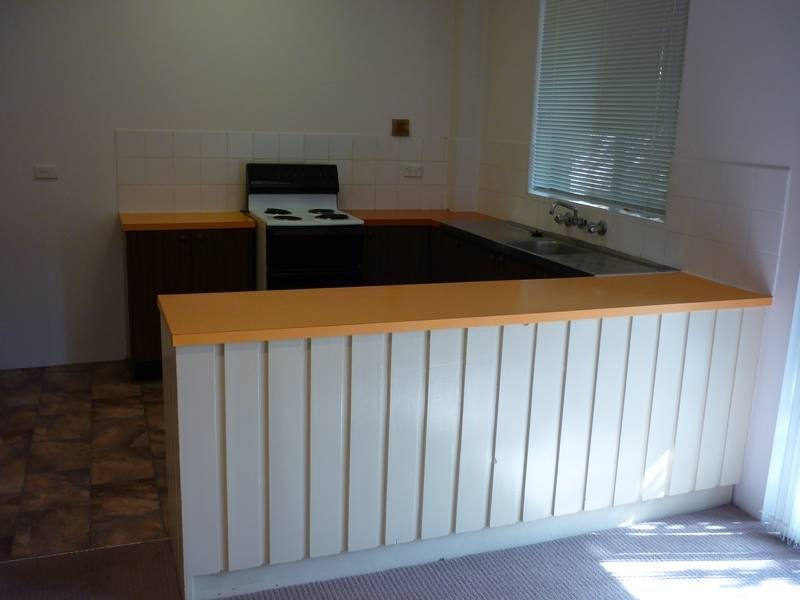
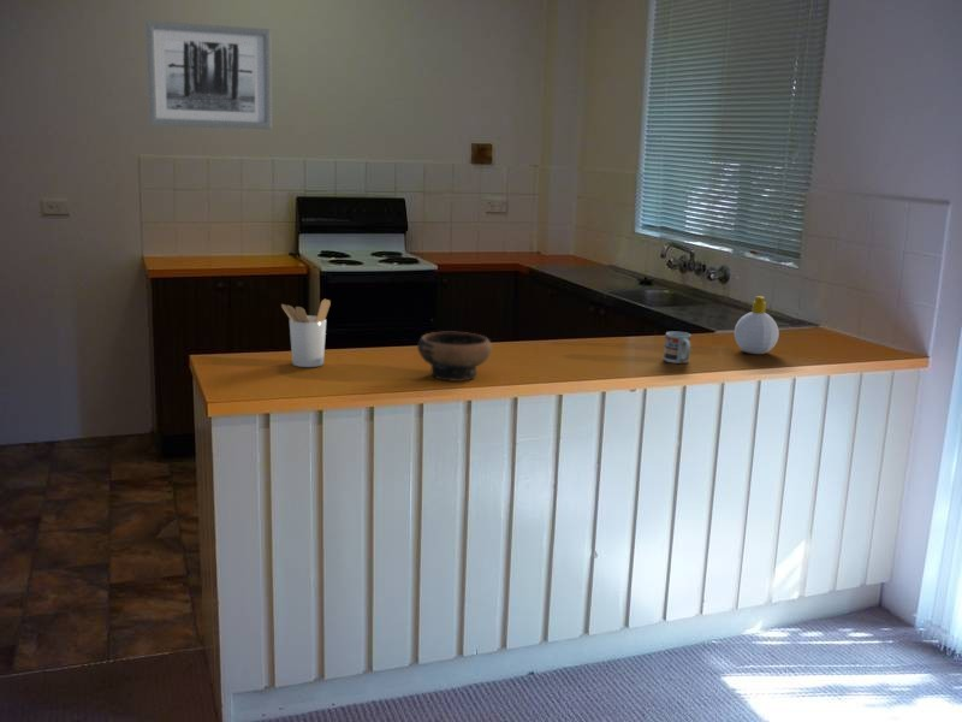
+ bowl (453, 356)
+ soap bottle (756, 324)
+ utensil holder (303, 332)
+ wall art (210, 76)
+ cup (679, 348)
